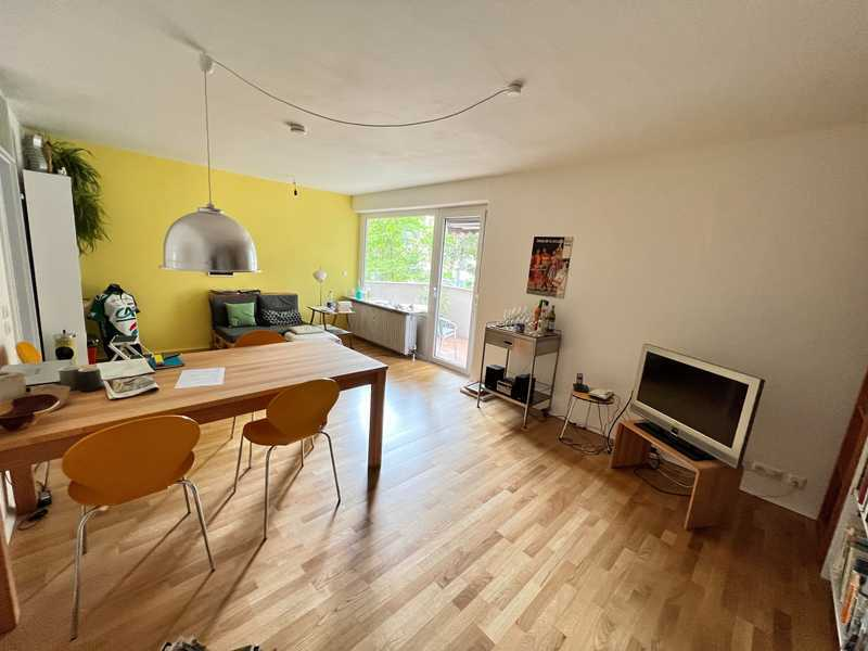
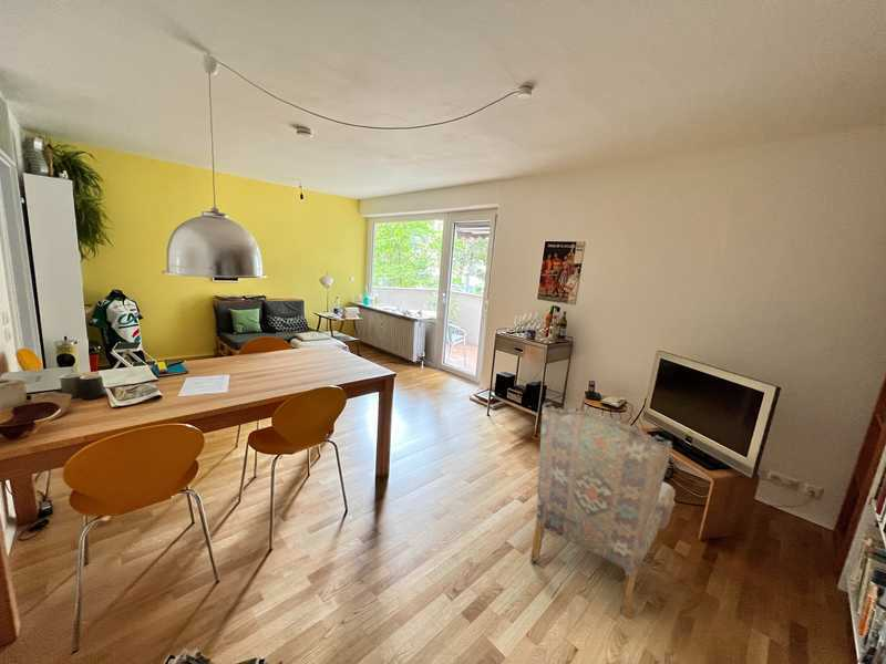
+ armchair (600, 480)
